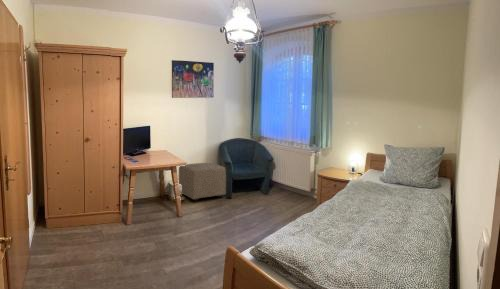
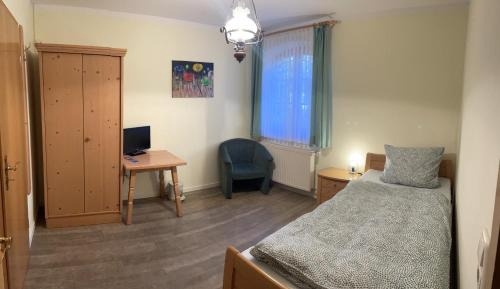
- ottoman (201, 180)
